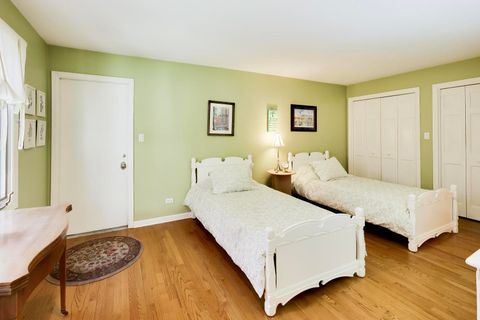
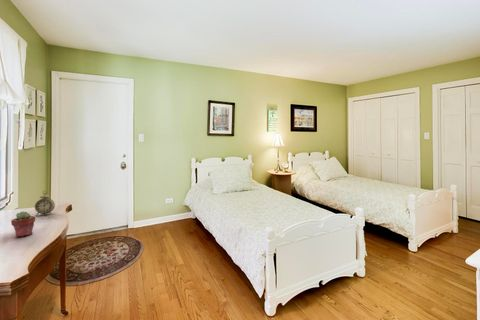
+ potted succulent (23, 223)
+ alarm clock (44, 202)
